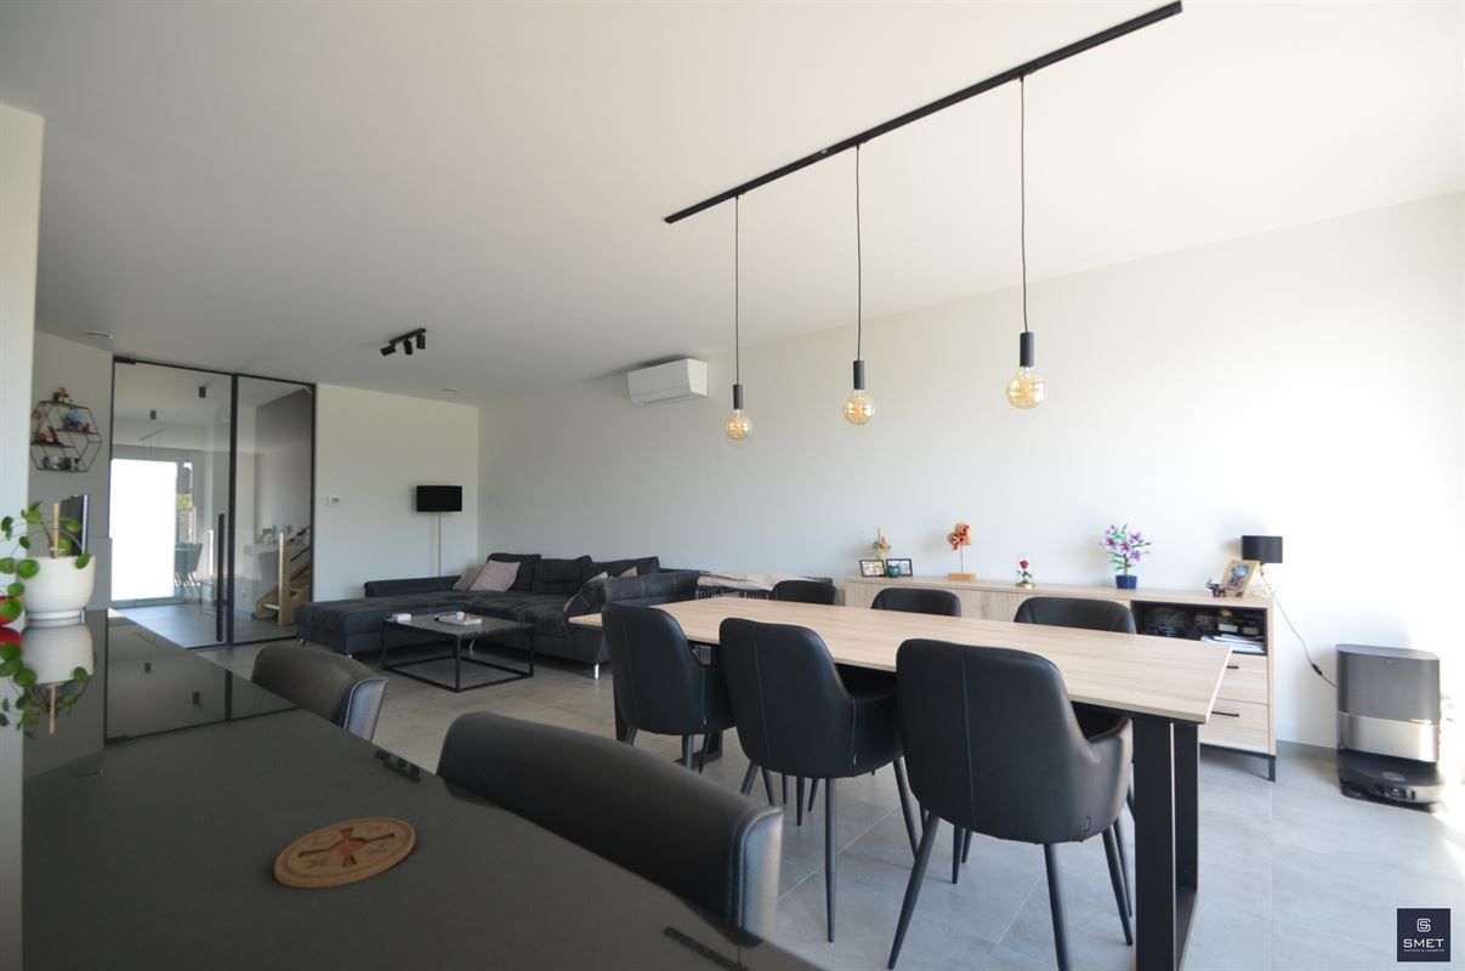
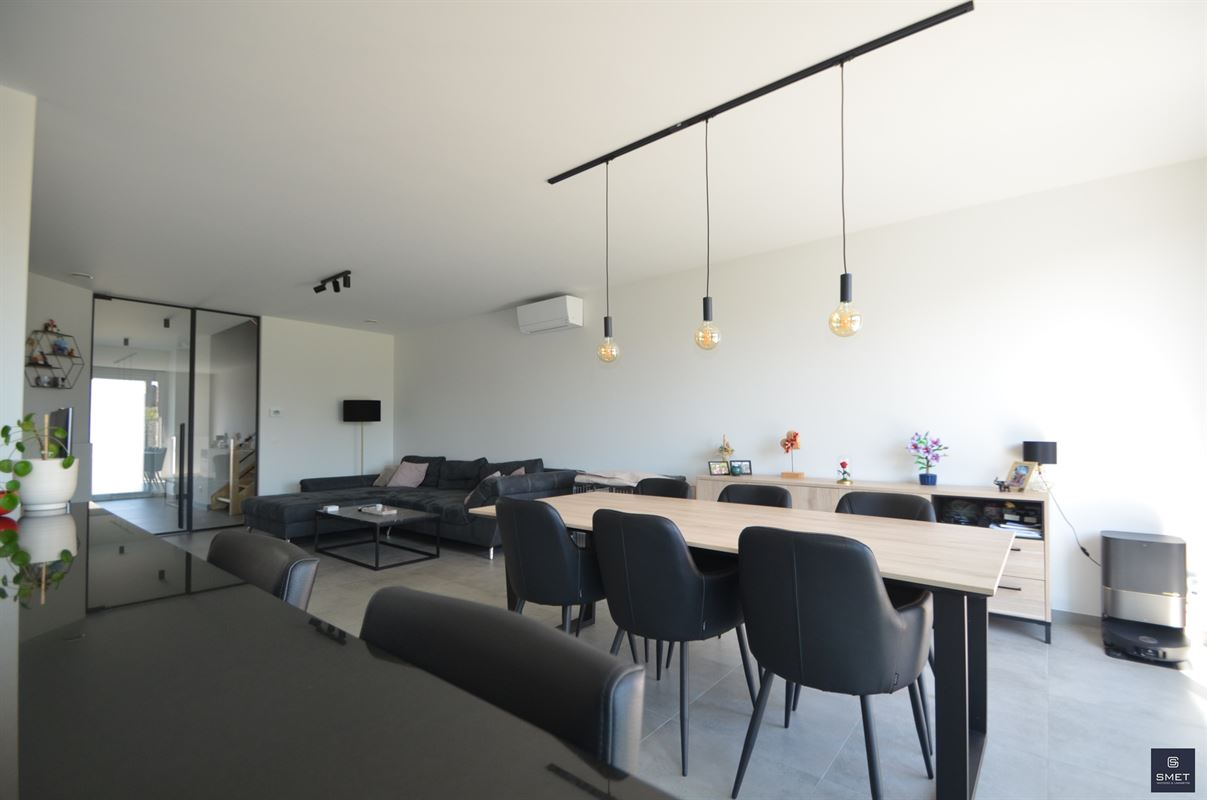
- coaster (347, 850)
